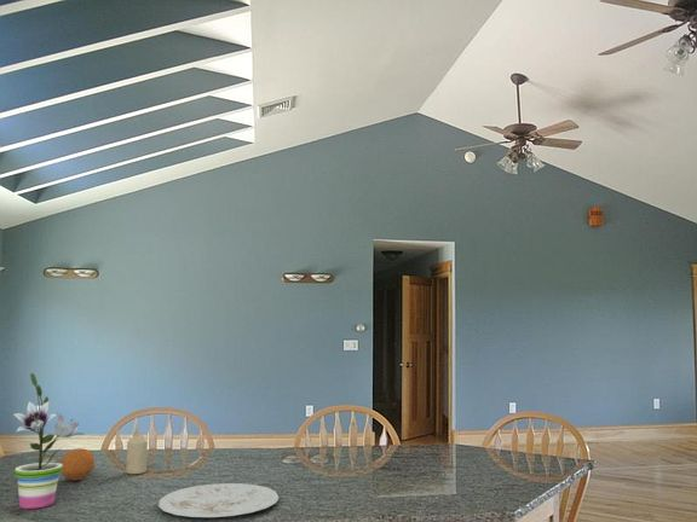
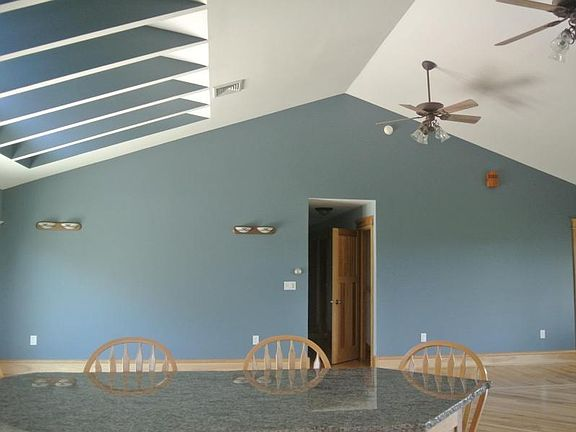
- fruit (77, 464)
- plate (219, 500)
- potted plant (48, 437)
- candle (137, 453)
